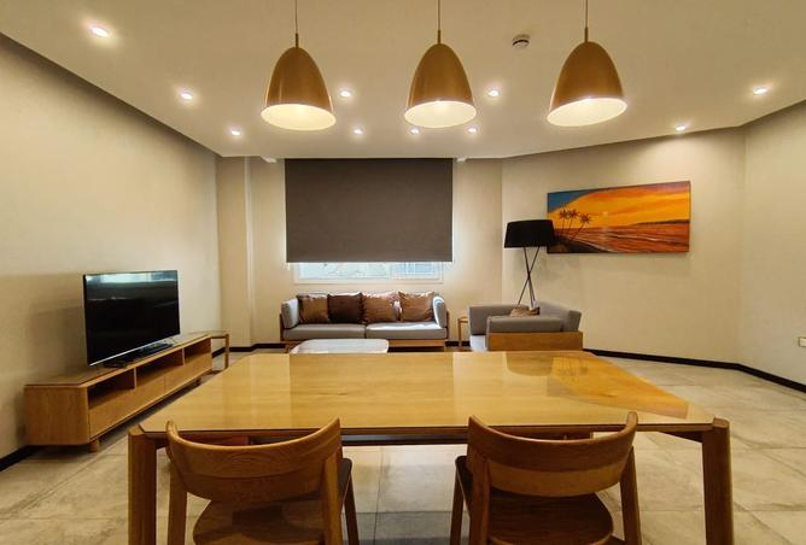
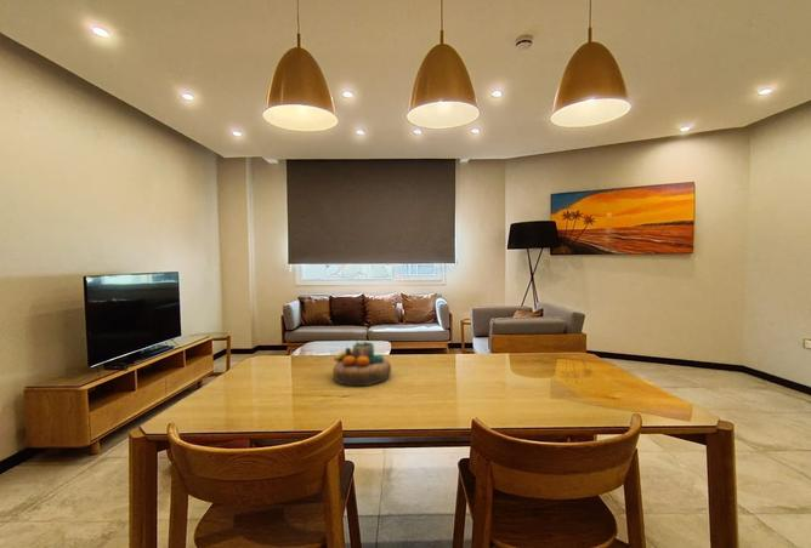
+ decorative bowl (362, 359)
